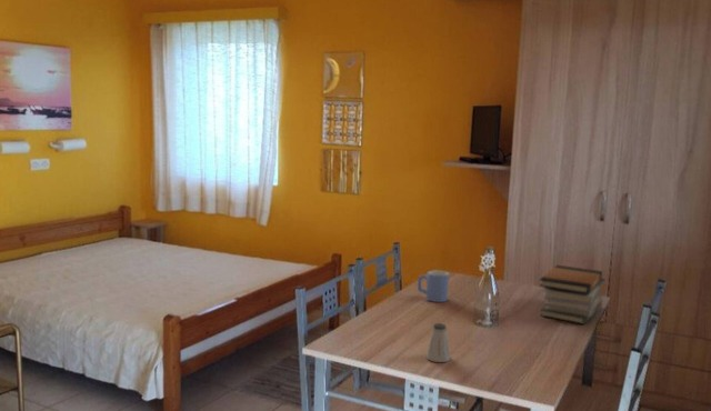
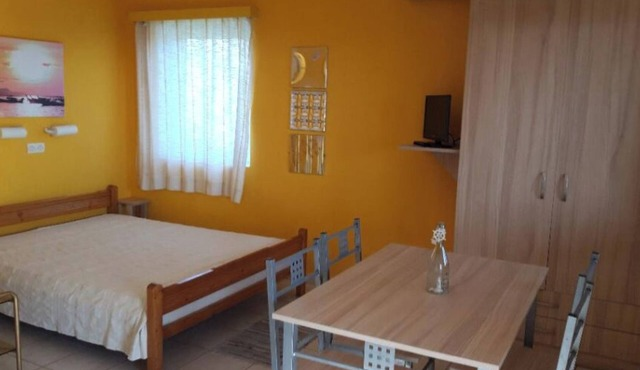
- saltshaker (439, 341)
- mug (433, 284)
- book stack (571, 293)
